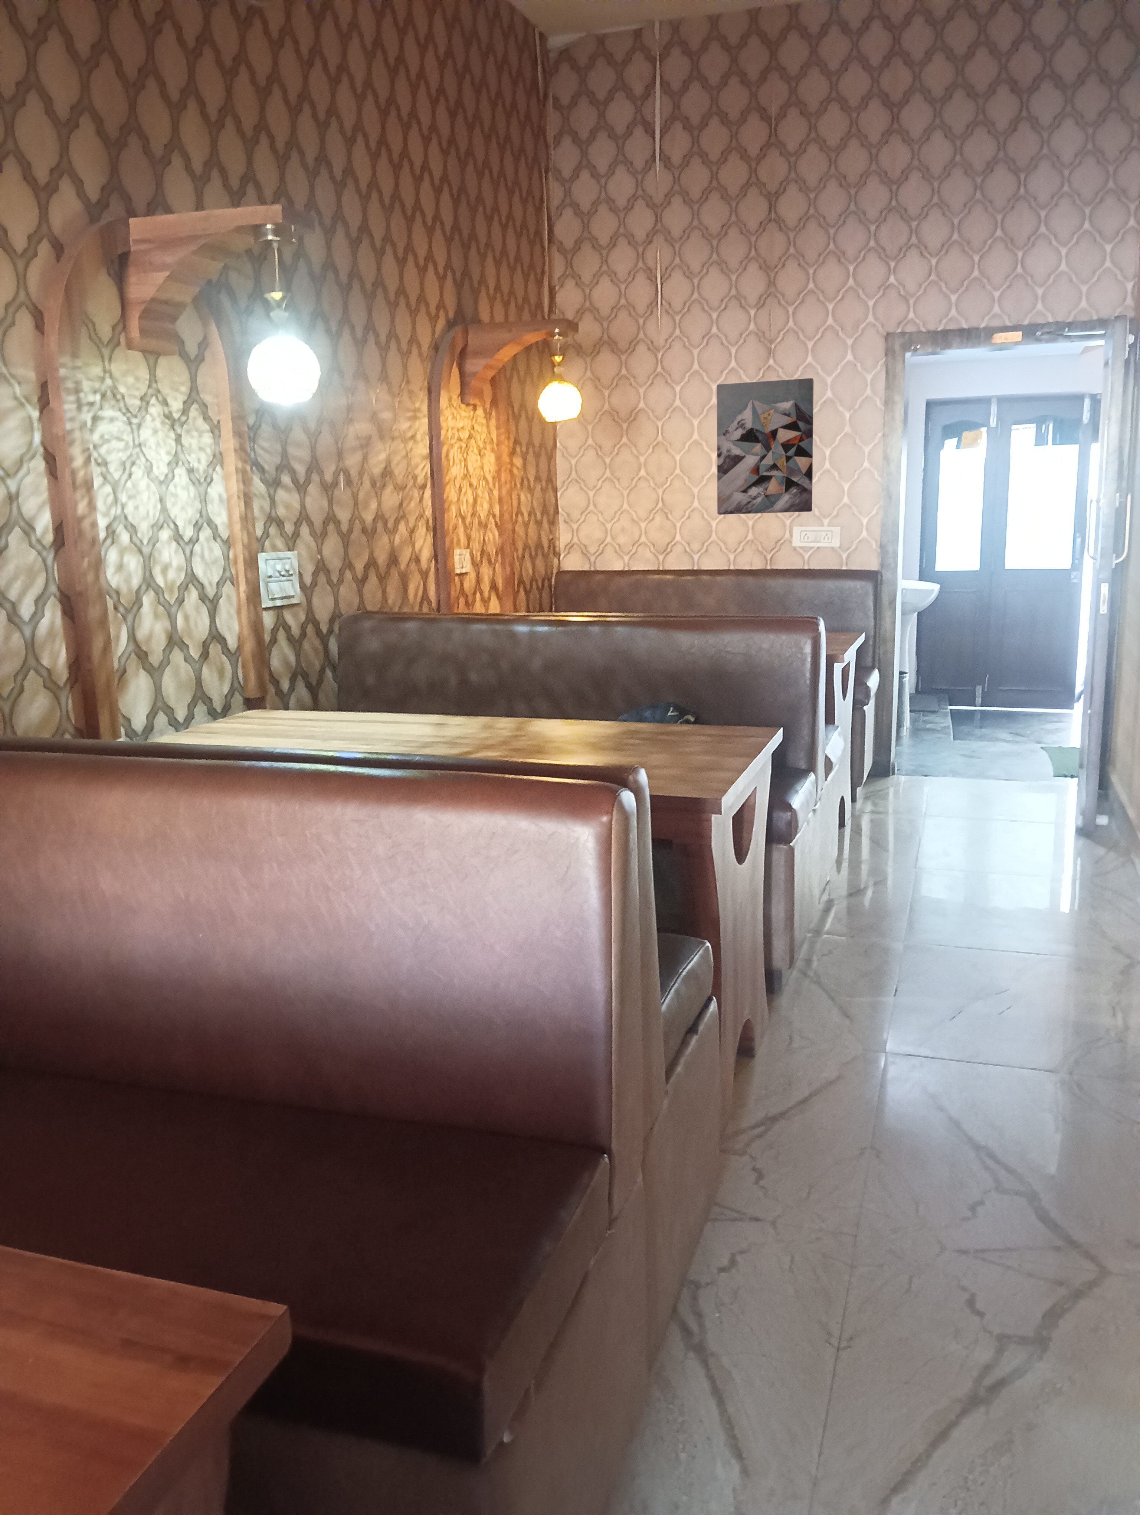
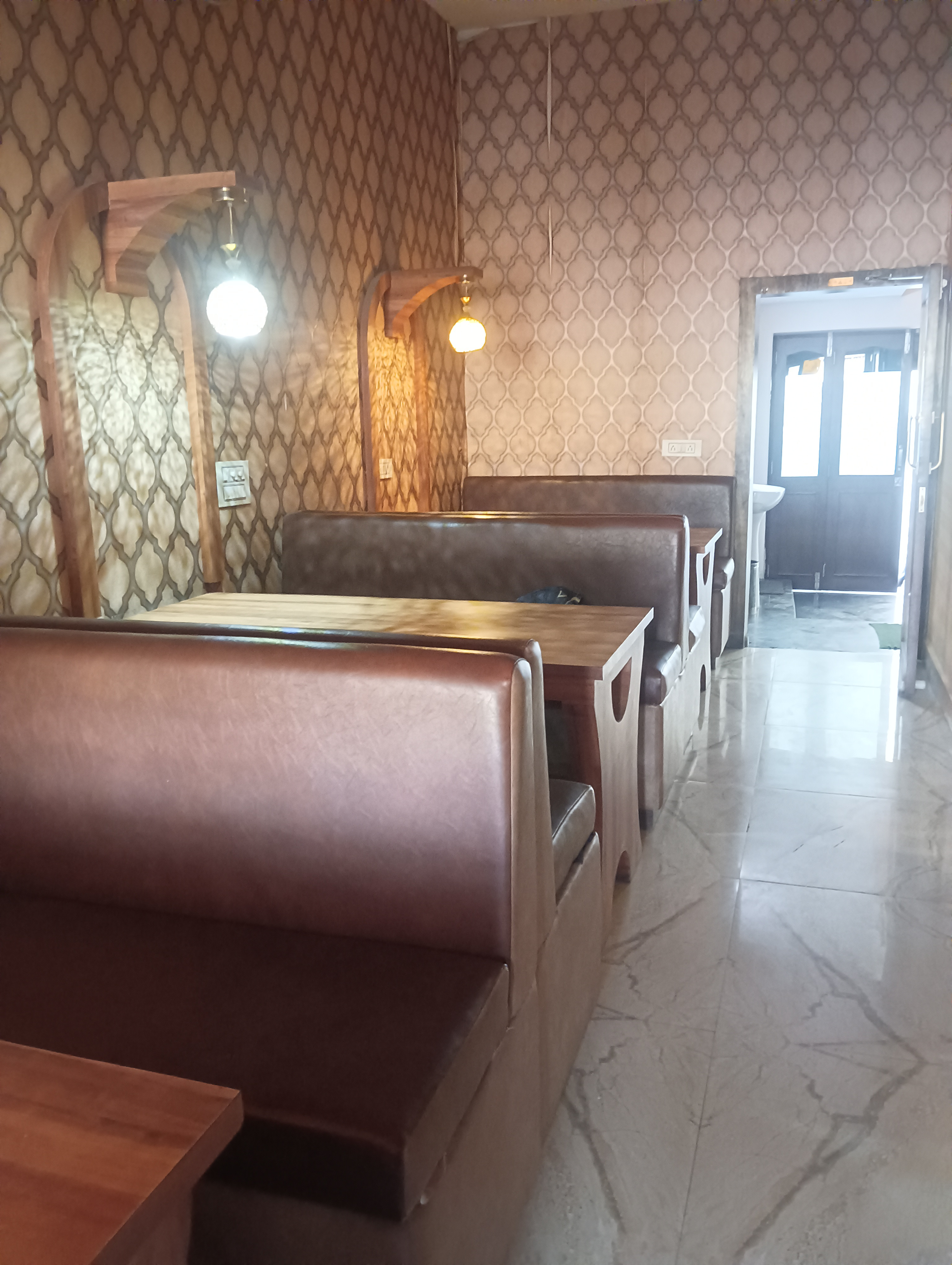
- wall art (764, 448)
